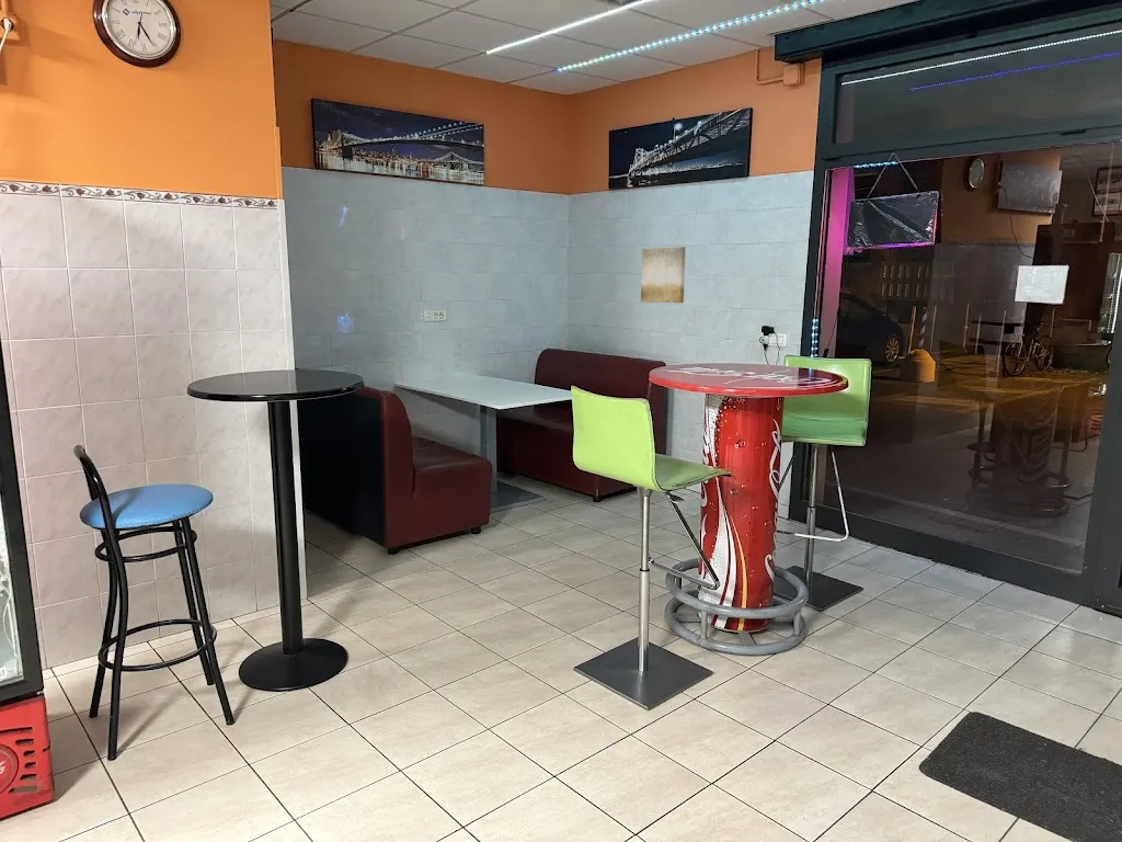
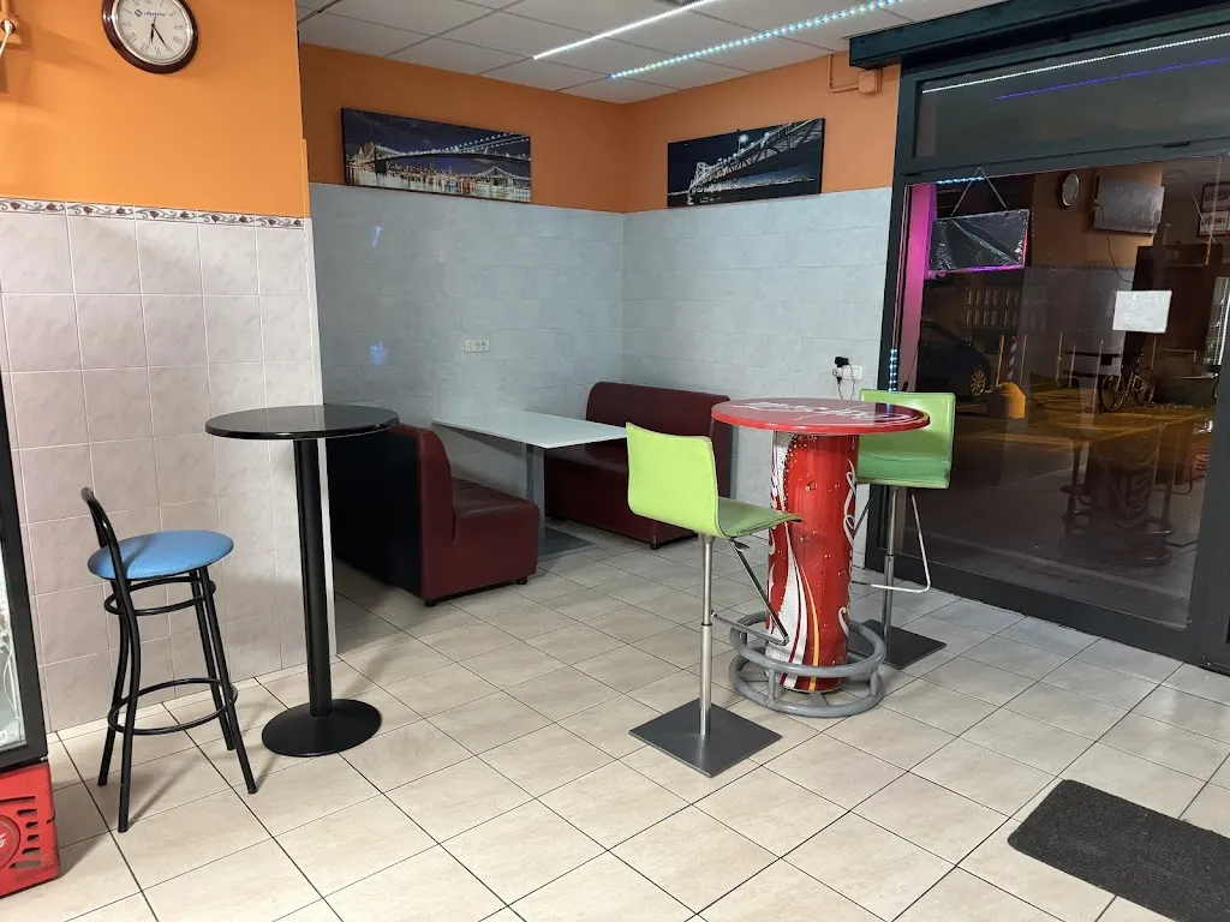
- wall art (662, 275)
